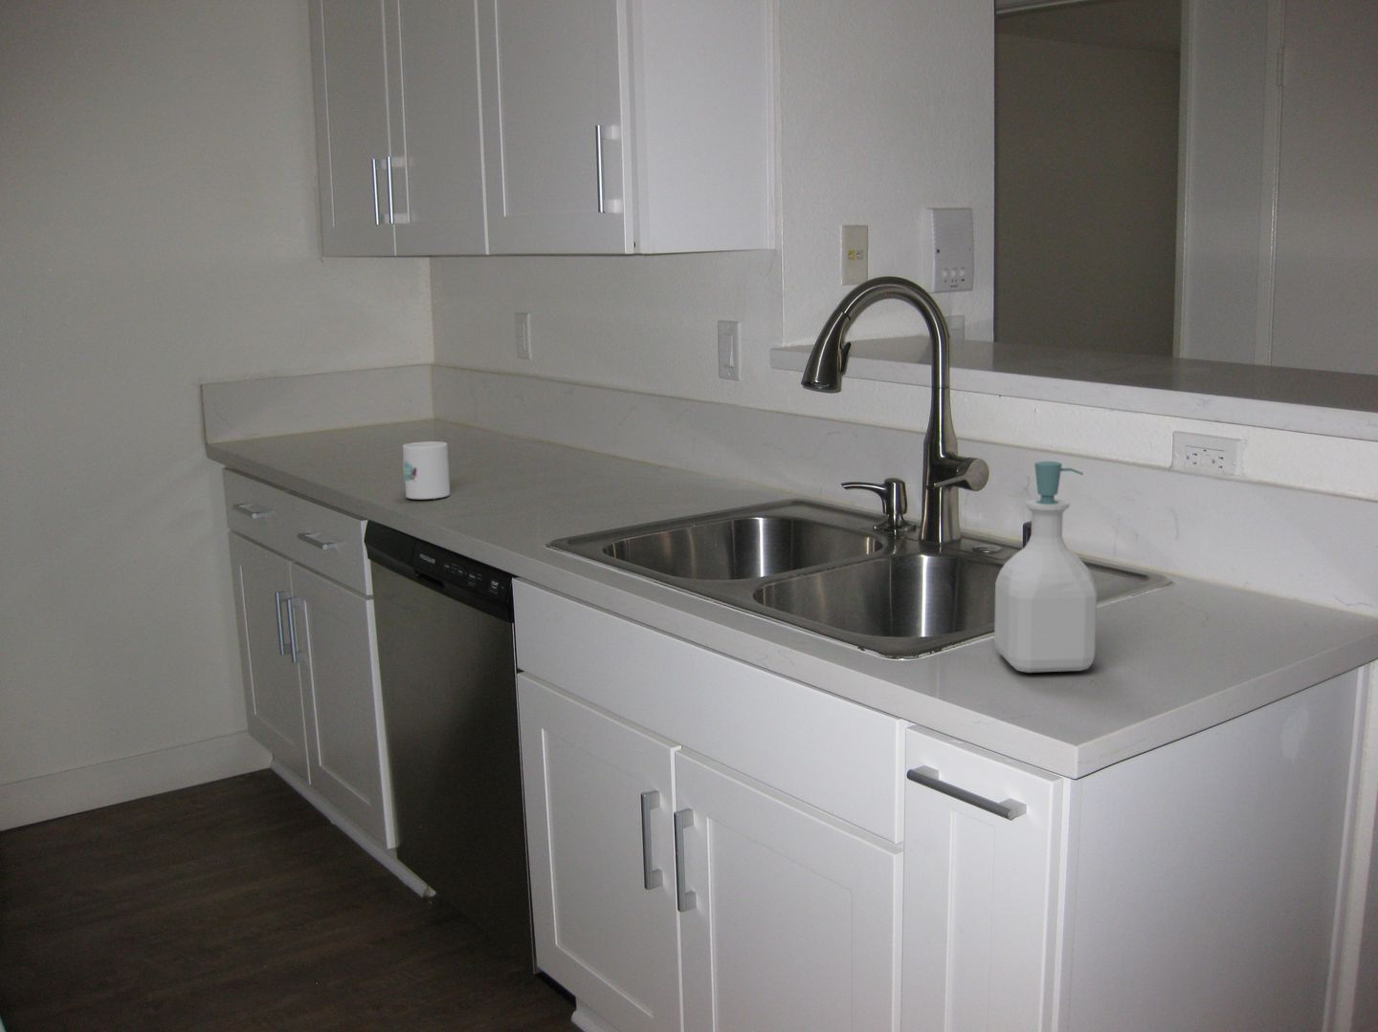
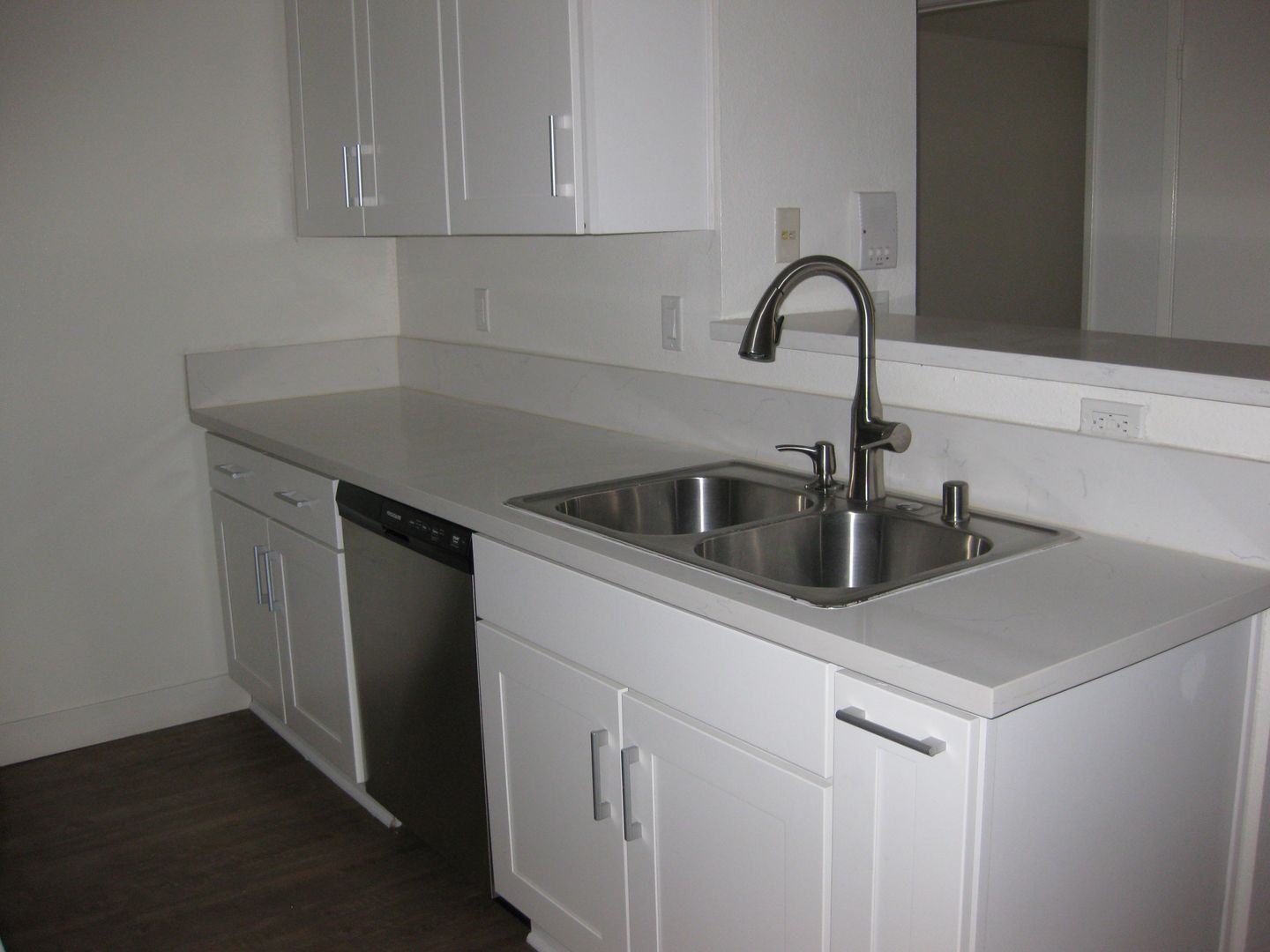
- soap bottle (1045, 564)
- mug (421, 469)
